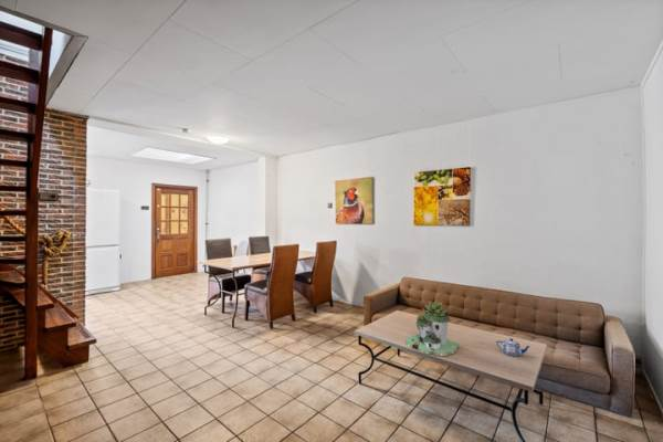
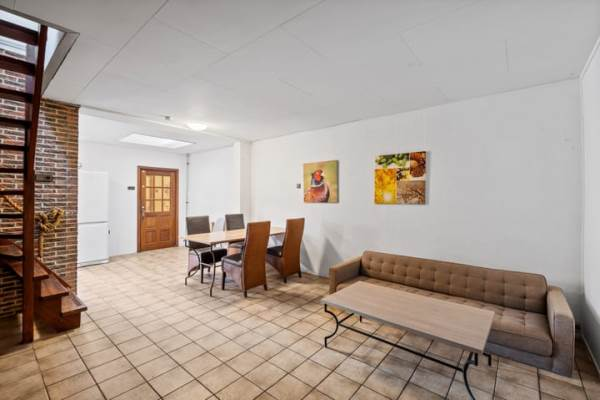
- teapot (513, 346)
- succulent planter (430, 323)
